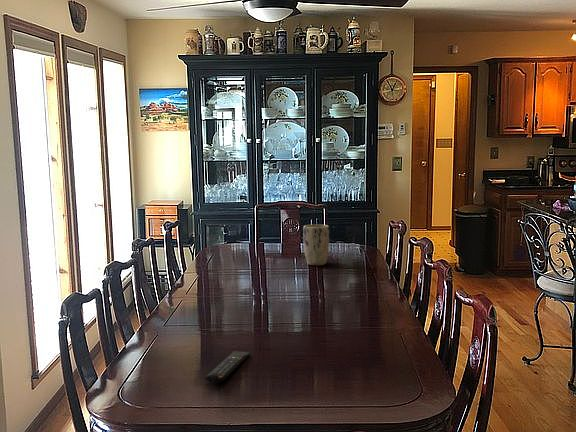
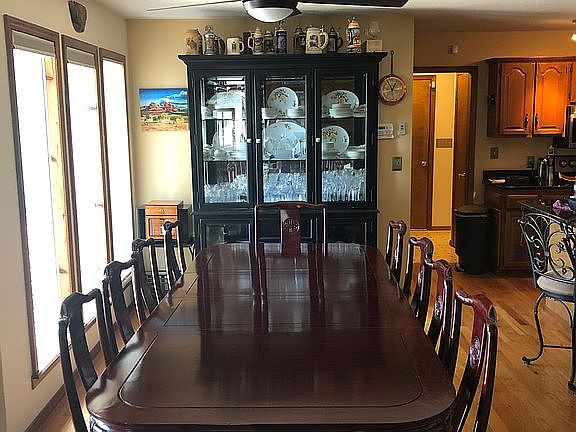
- plant pot (316, 244)
- remote control (228, 366)
